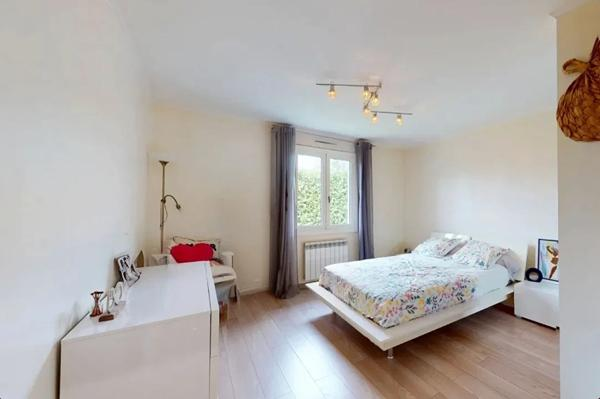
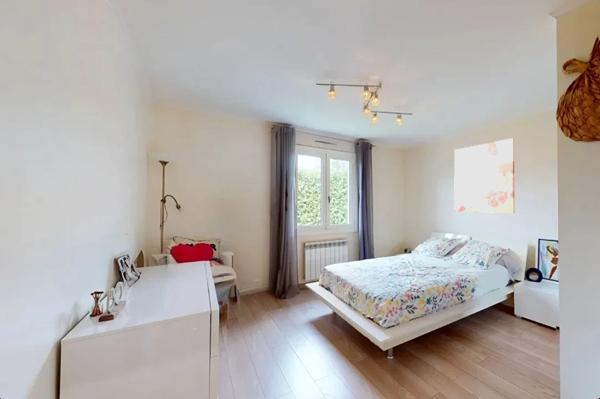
+ wall art (481, 178)
